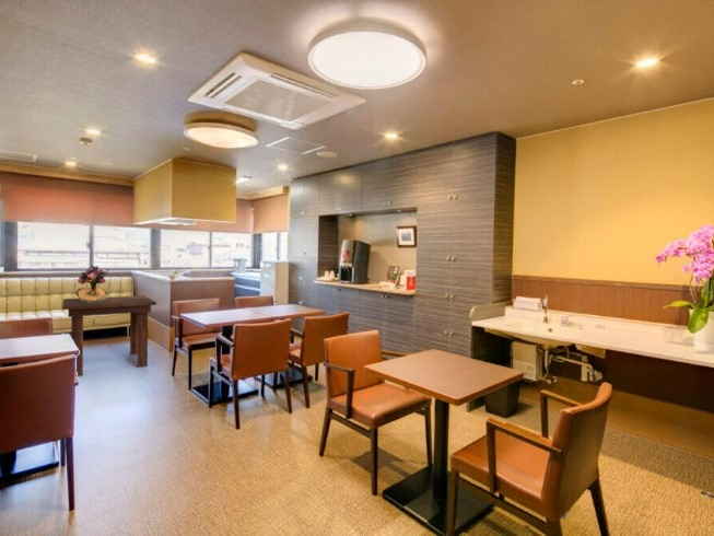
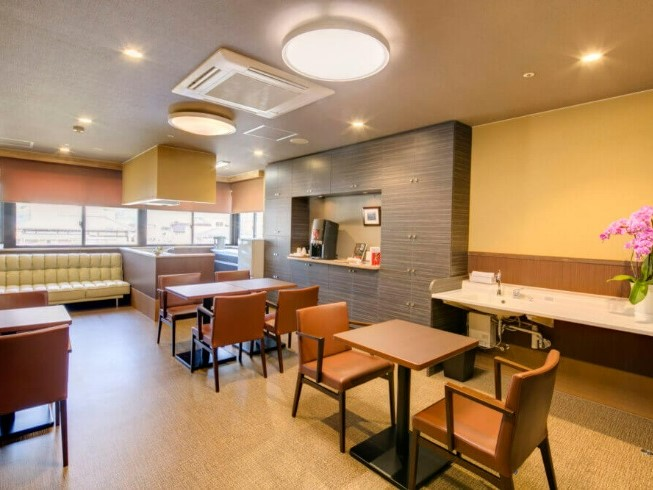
- dining table (108, 314)
- bouquet (92, 282)
